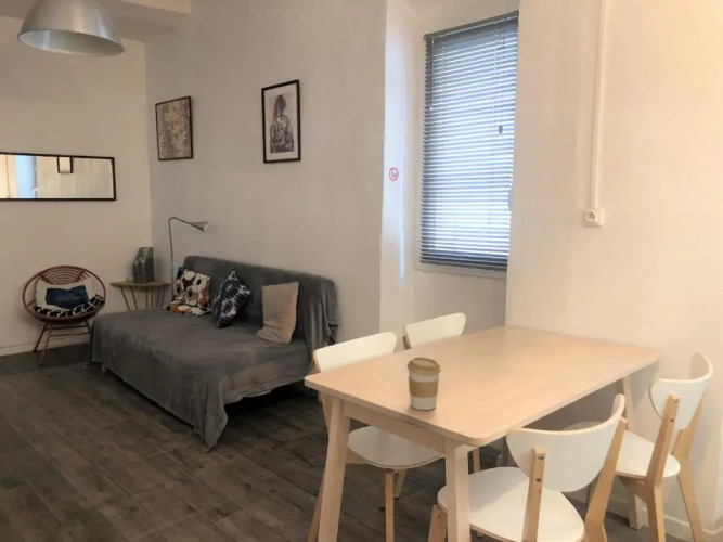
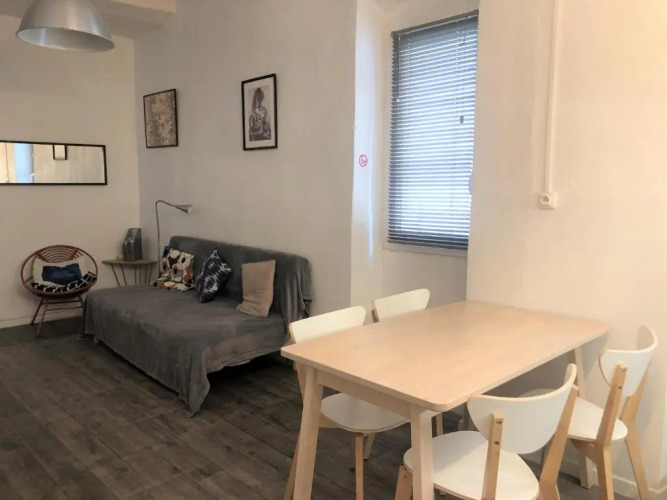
- coffee cup (423, 383)
